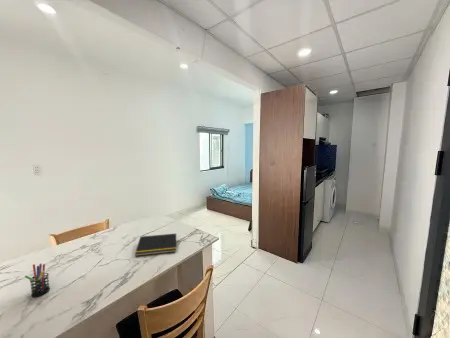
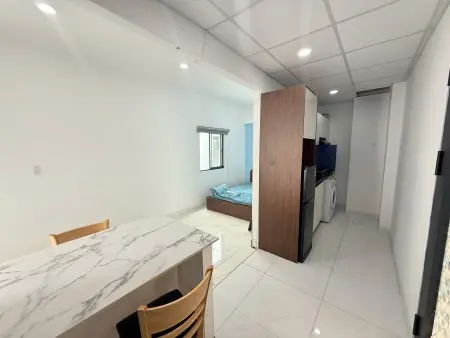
- pen holder (37, 279)
- notepad (157, 243)
